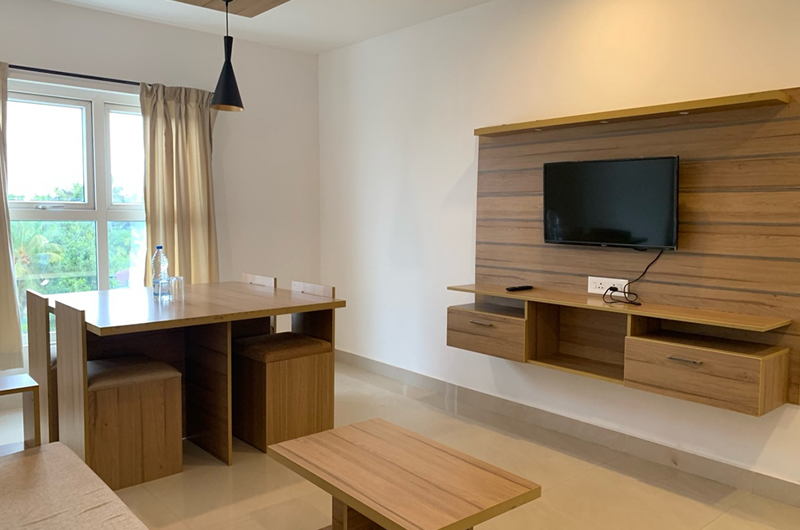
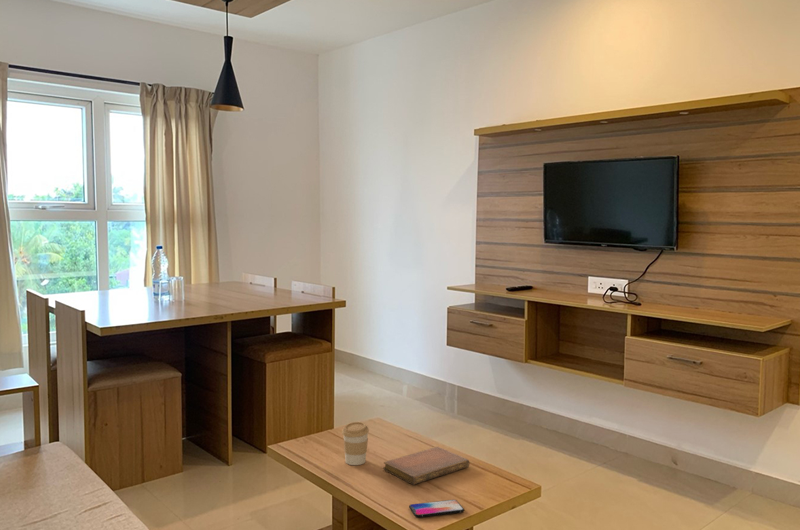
+ smartphone (436, 508)
+ notebook (426, 464)
+ coffee cup (355, 443)
